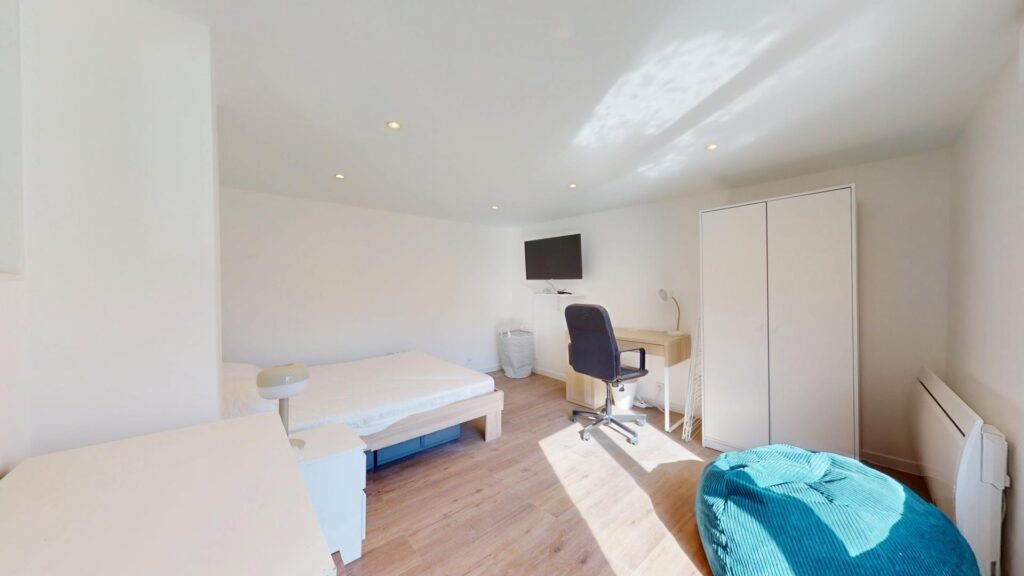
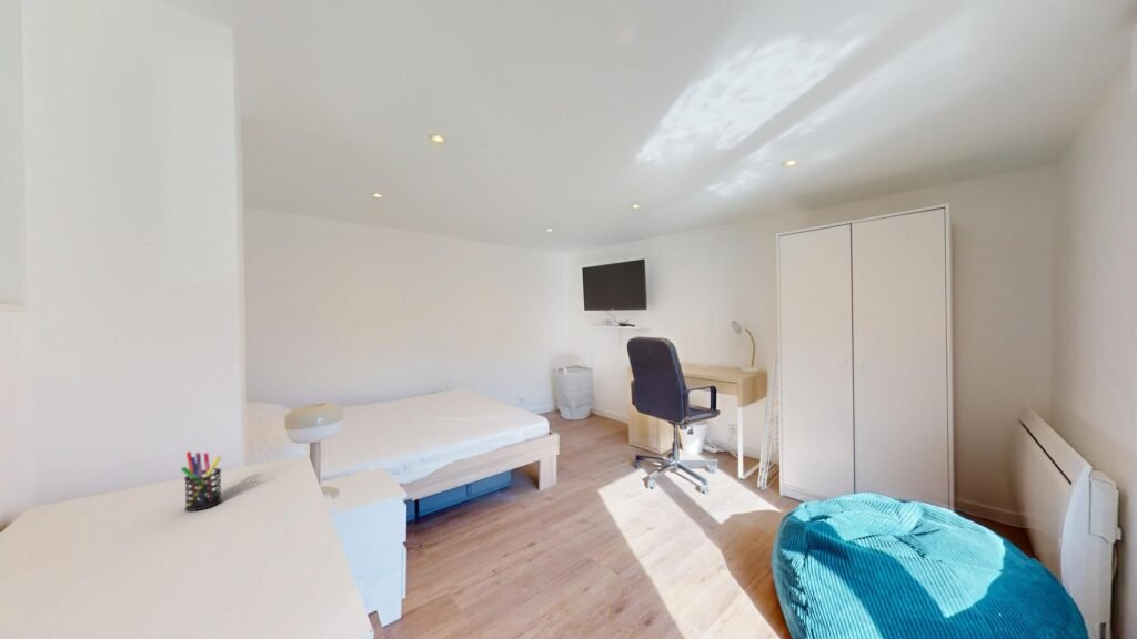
+ pen holder (198, 479)
